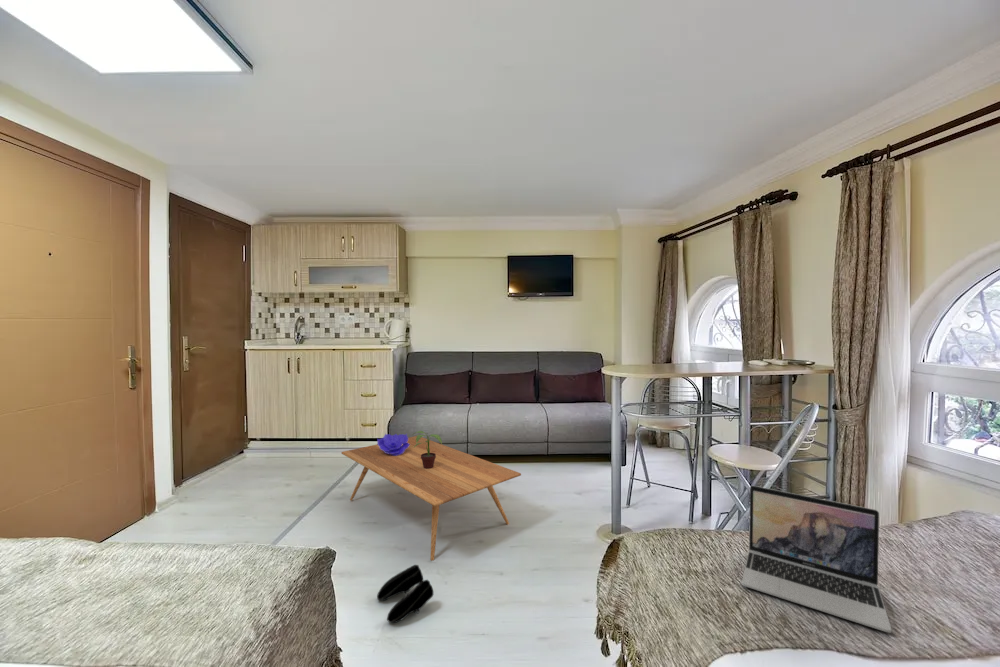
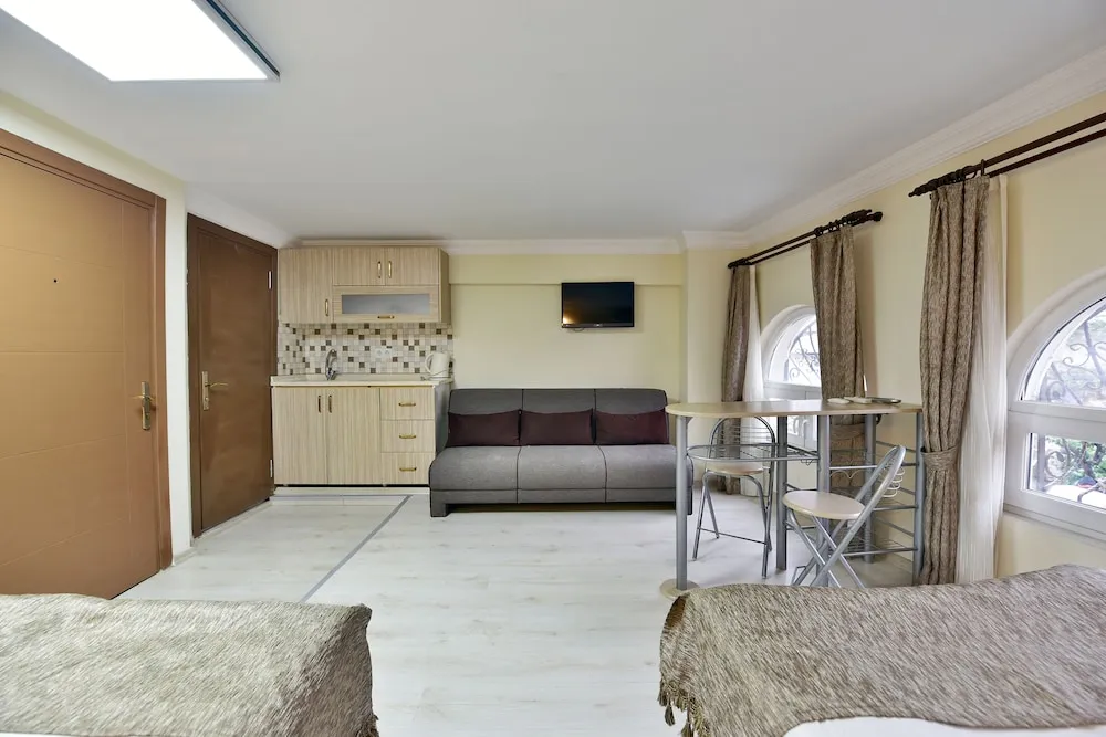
- laptop (810, 548)
- decorative bowl (392, 443)
- shoe (405, 591)
- potted plant (427, 450)
- coffee table (424, 486)
